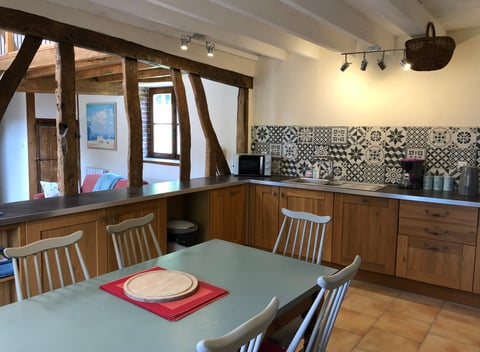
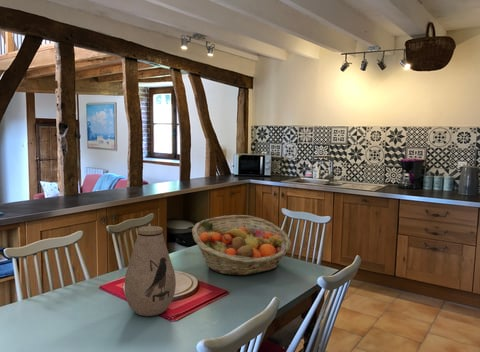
+ fruit basket (241, 243)
+ vase (150, 270)
